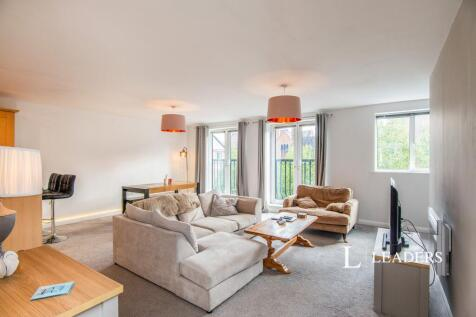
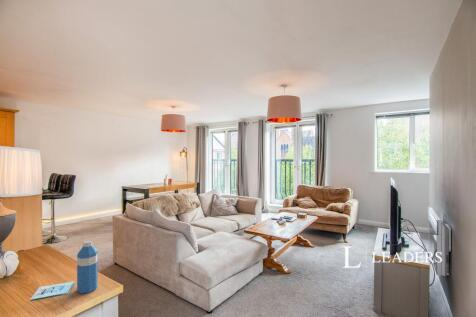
+ water bottle (87, 265)
